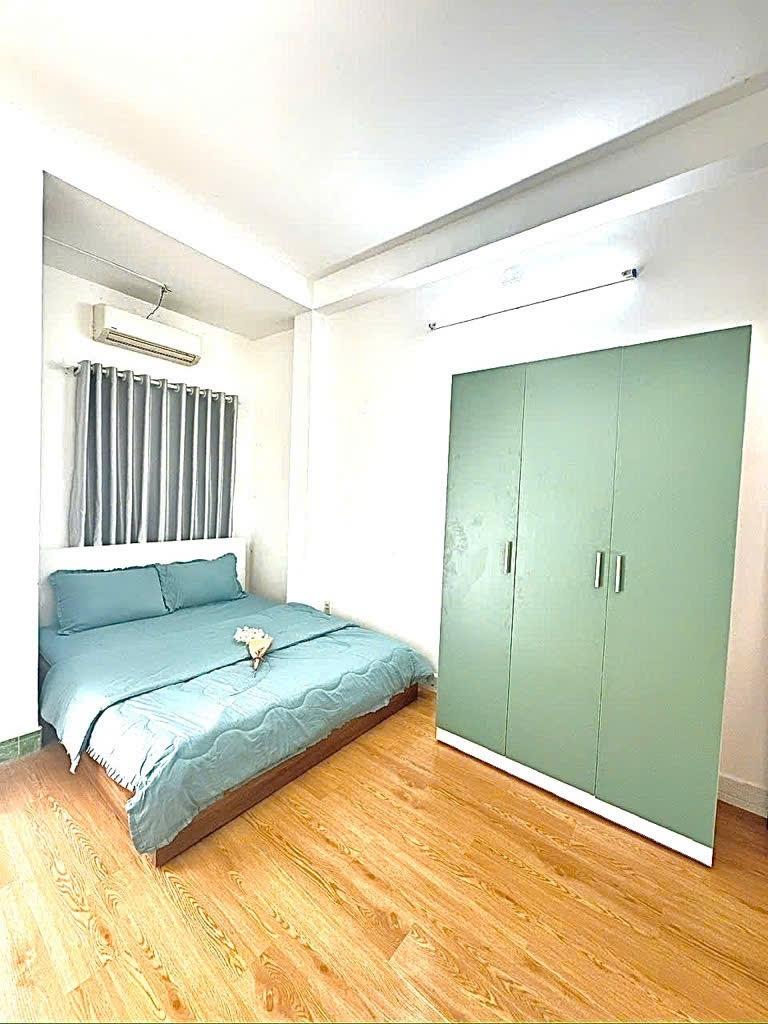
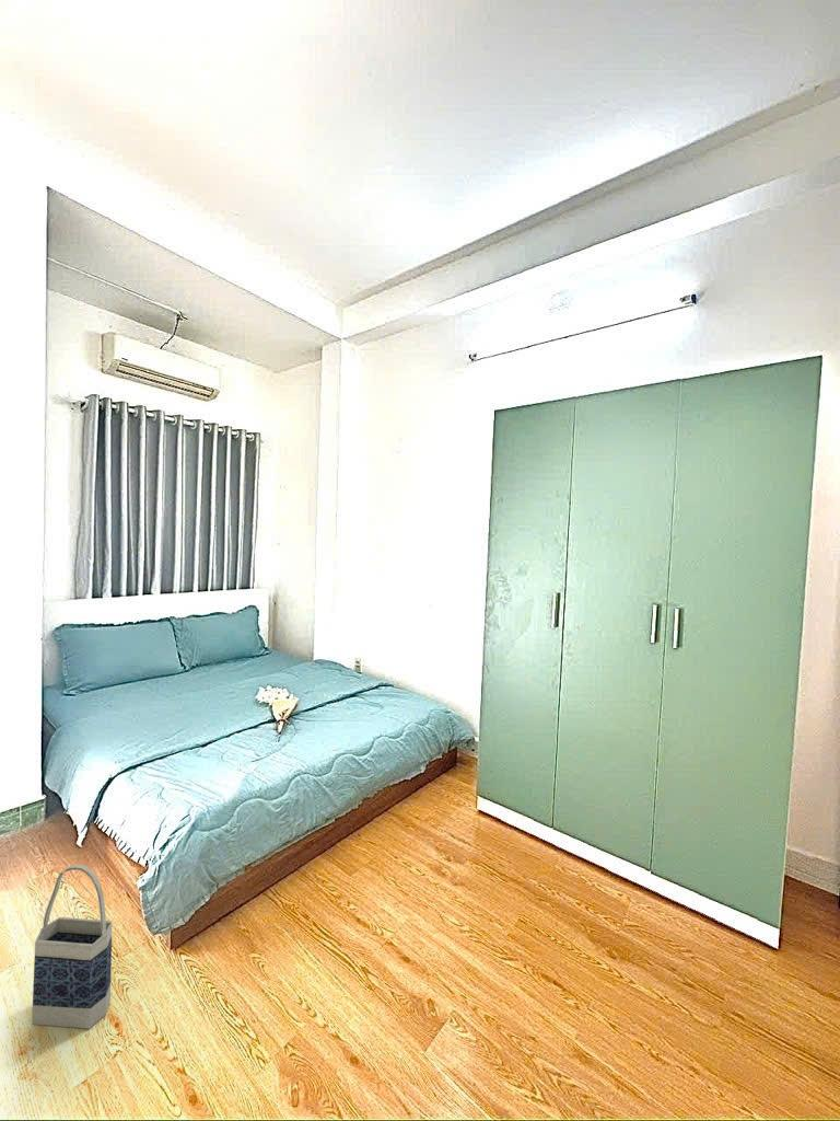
+ bag (73, 938)
